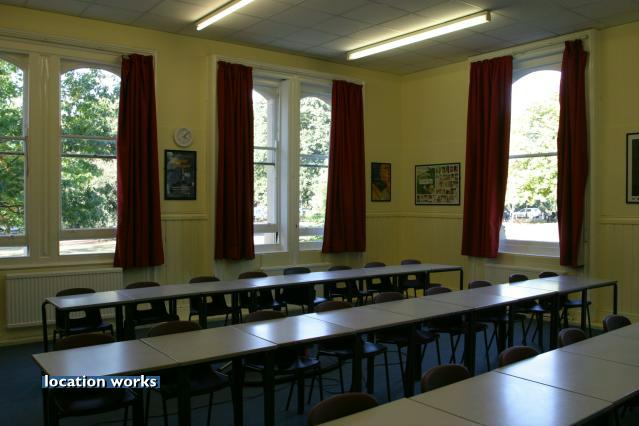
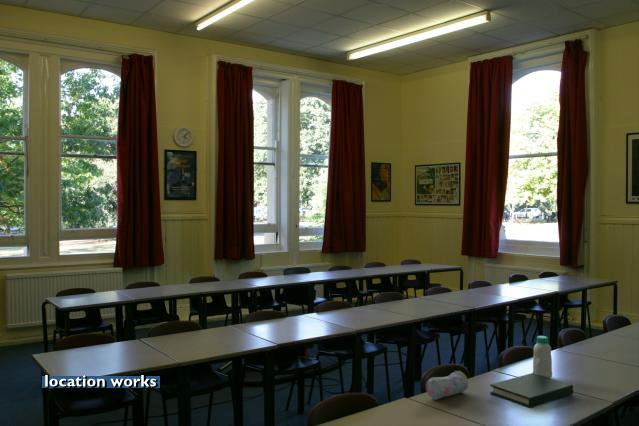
+ hardback book (531, 389)
+ bottle (542, 356)
+ pencil case (447, 384)
